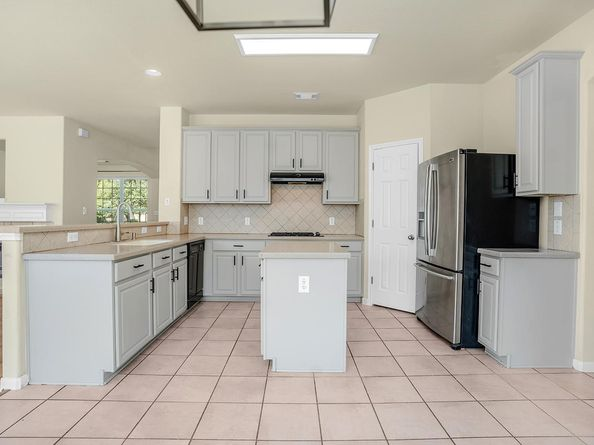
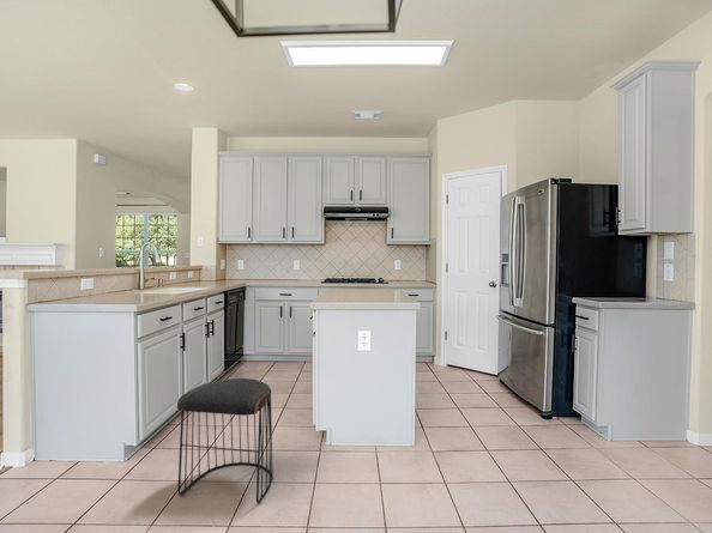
+ stool (231, 434)
